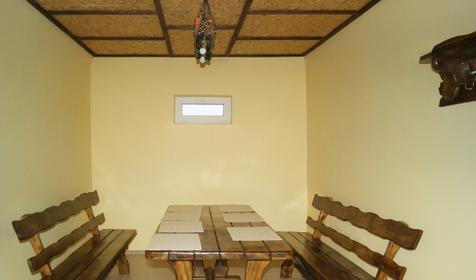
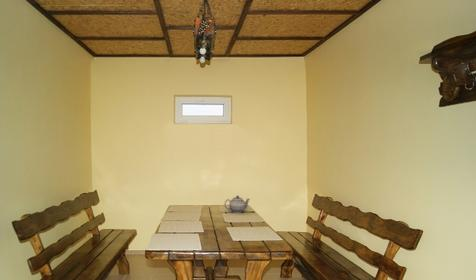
+ teapot (237, 203)
